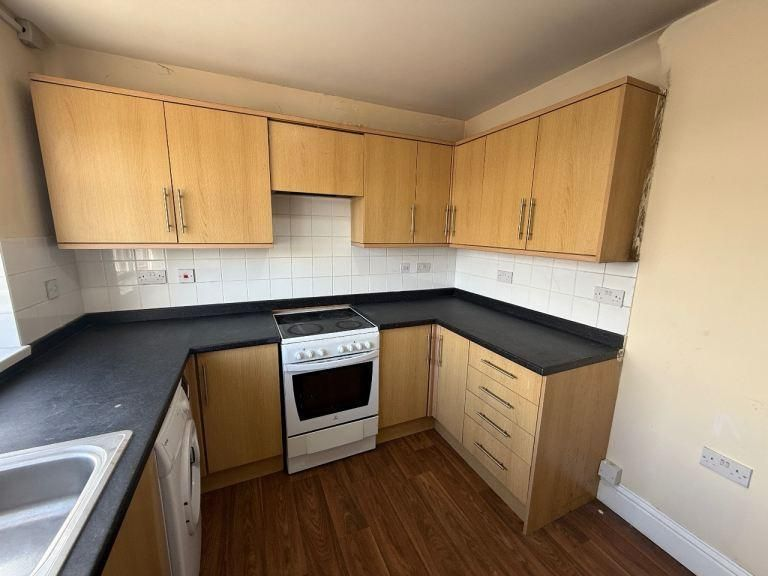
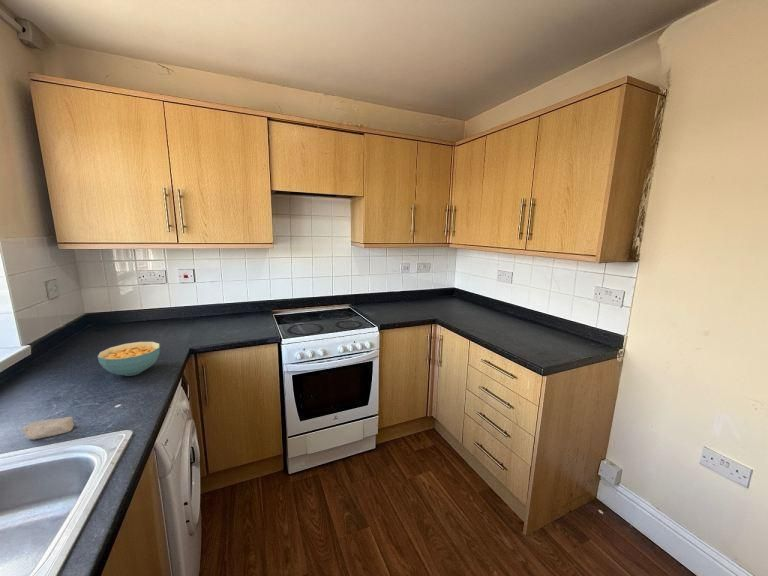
+ soap bar (49, 426)
+ cereal bowl (131, 361)
